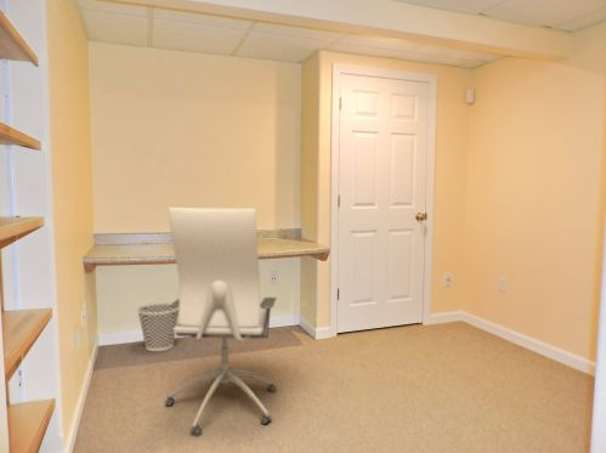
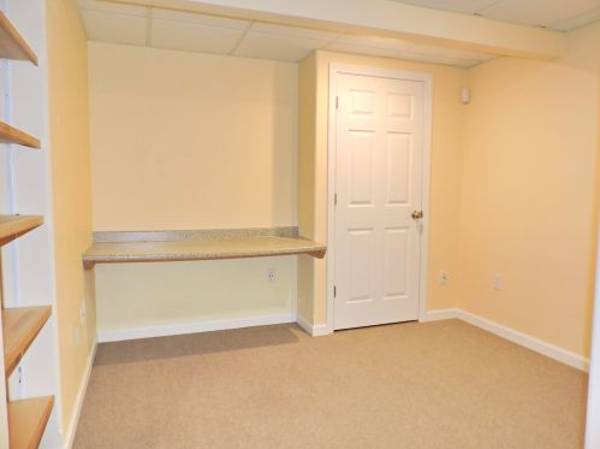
- wastebasket (159, 327)
- office chair (225, 307)
